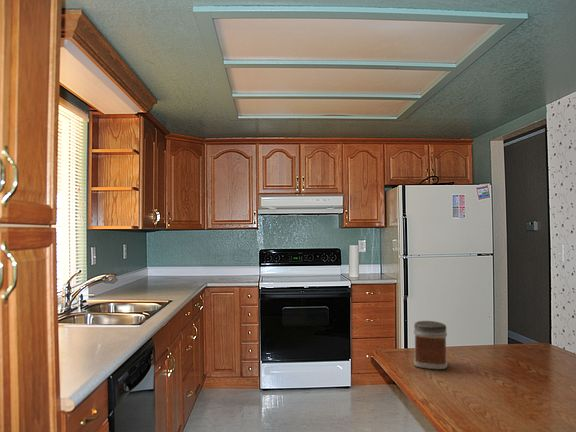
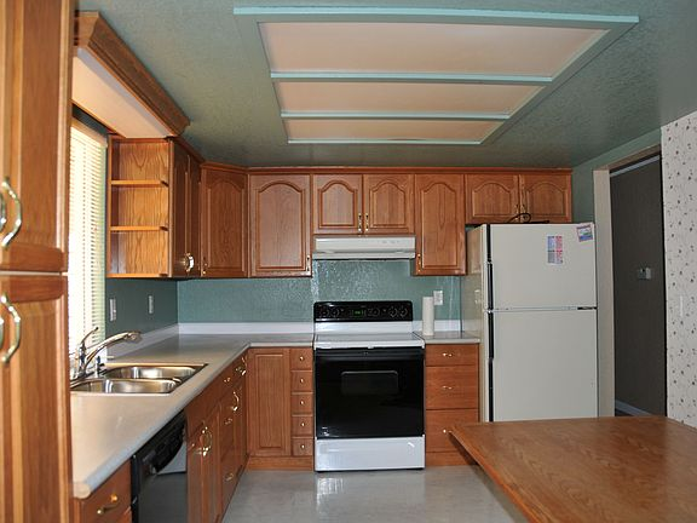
- jar (430, 343)
